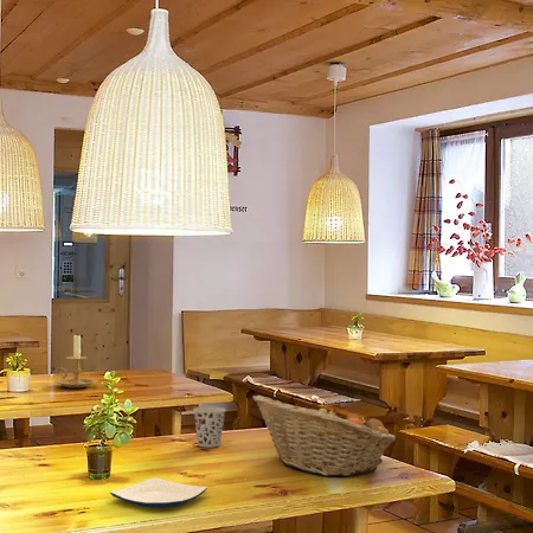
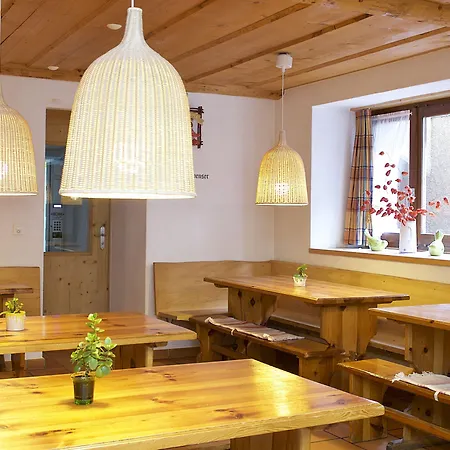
- cup (208, 426)
- fruit basket (321, 430)
- candle holder (76, 359)
- plate (159, 494)
